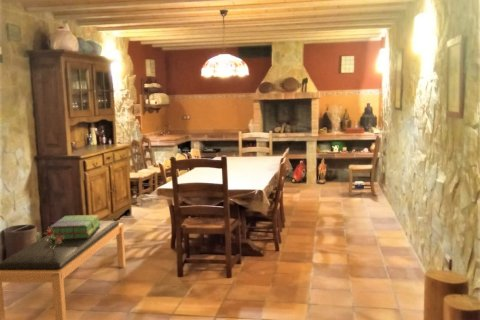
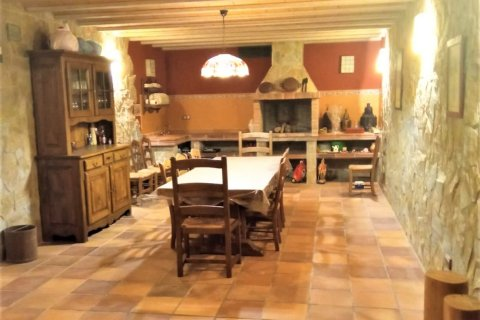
- dried flowers (47, 236)
- stack of books (75, 226)
- bench (68, 265)
